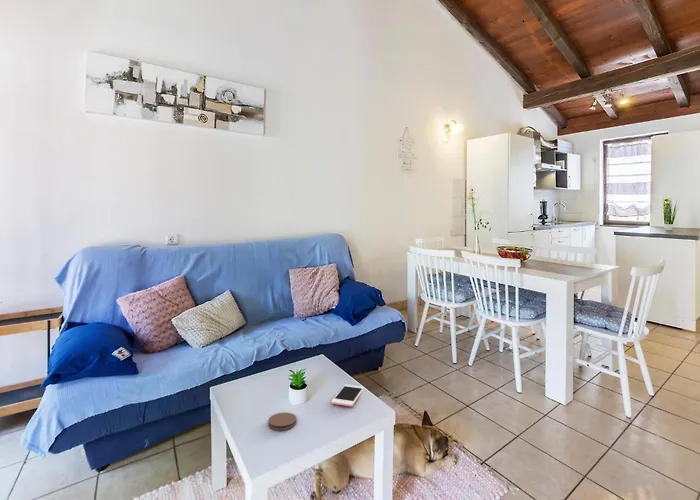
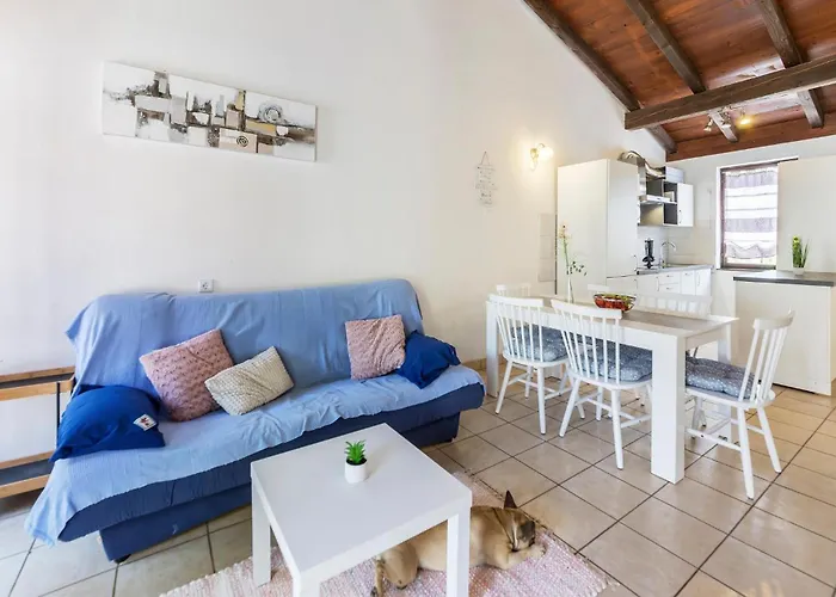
- cell phone (348, 394)
- coaster (282, 420)
